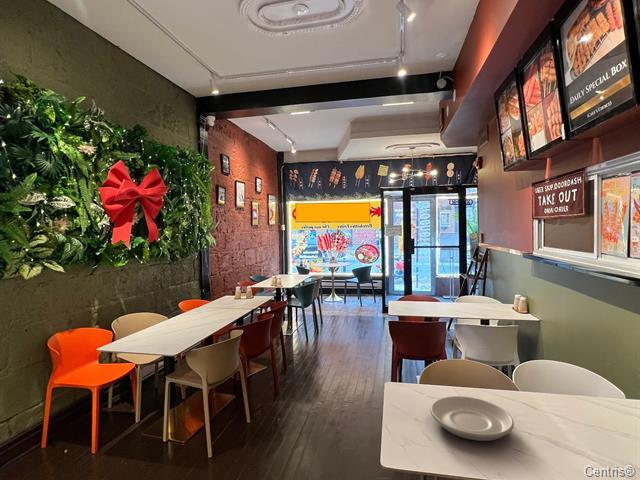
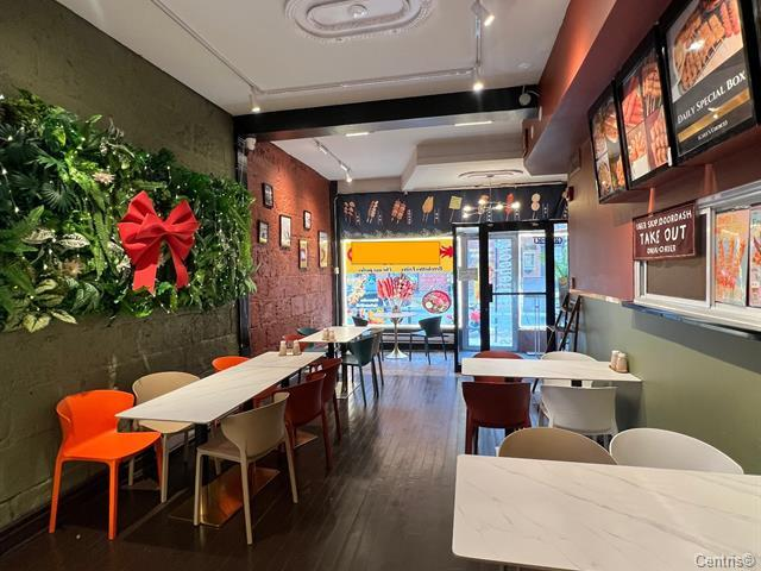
- plate (470, 419)
